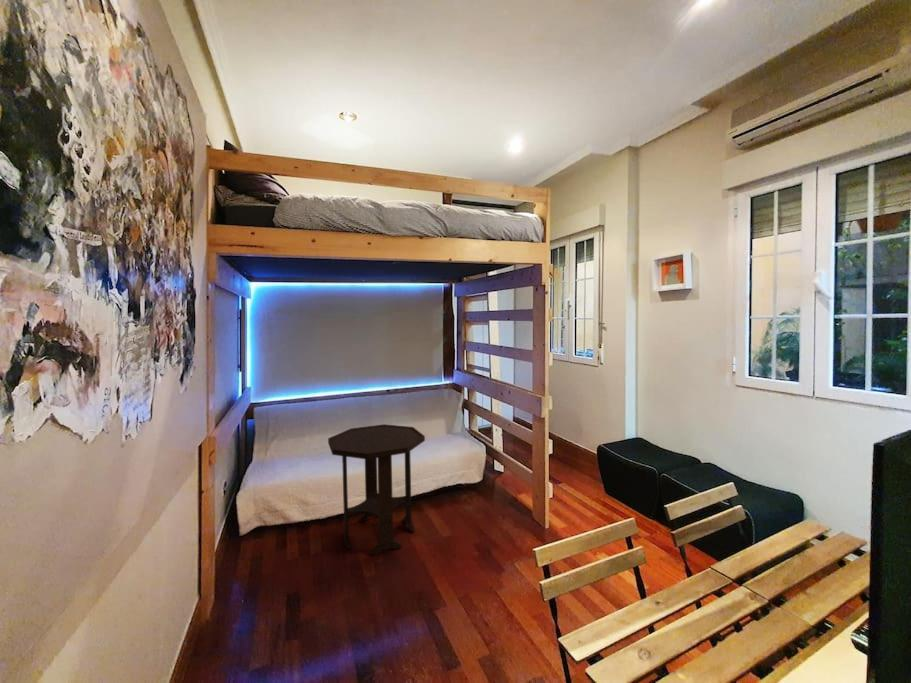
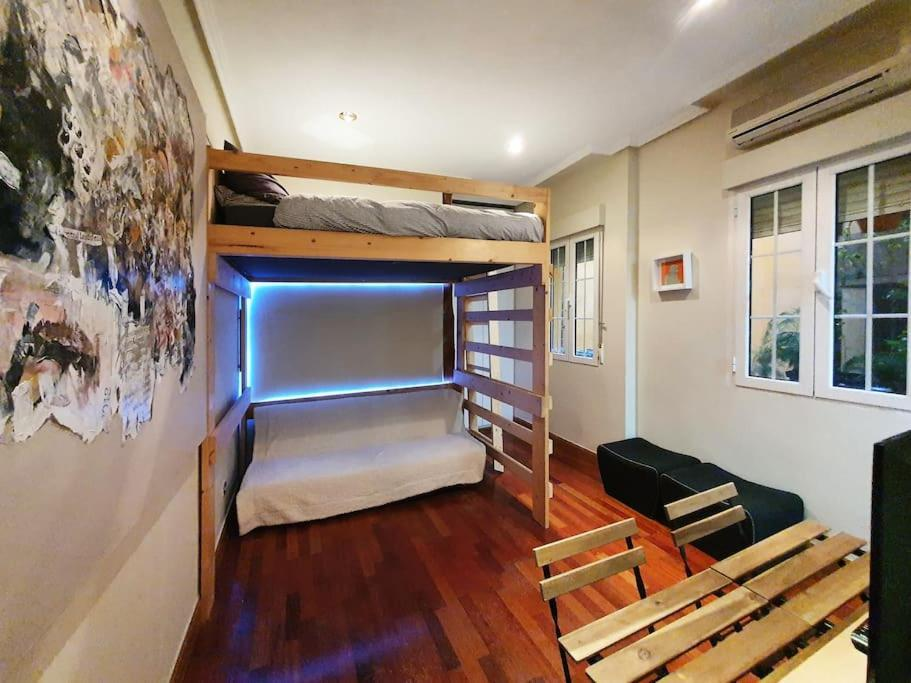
- side table (378, 485)
